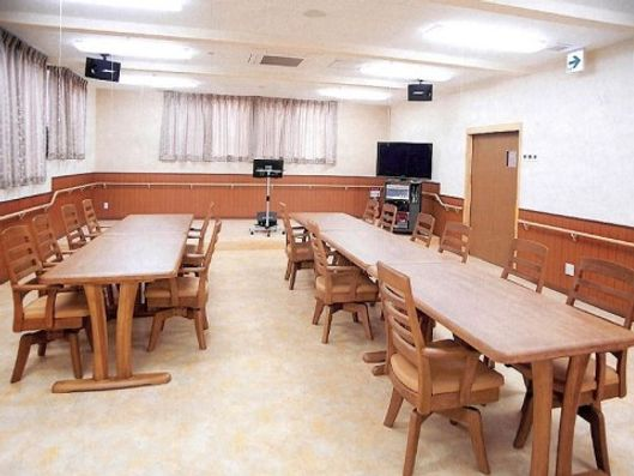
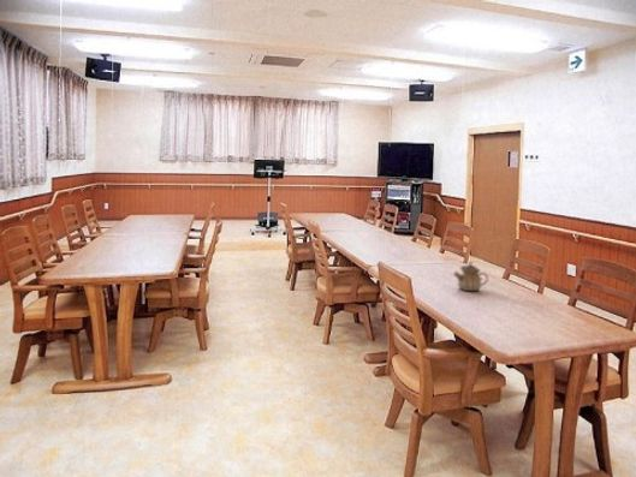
+ teapot (471, 275)
